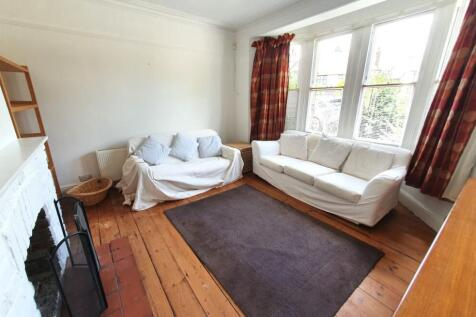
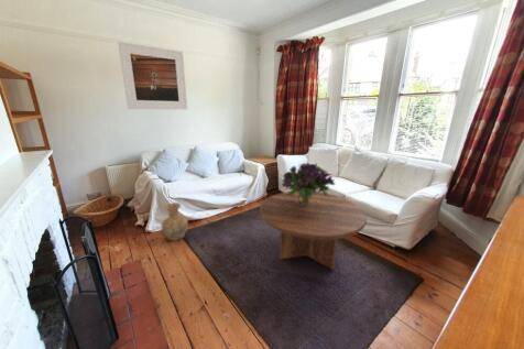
+ vase (174, 220)
+ bouquet (306, 183)
+ coffee table (308, 231)
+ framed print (156, 79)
